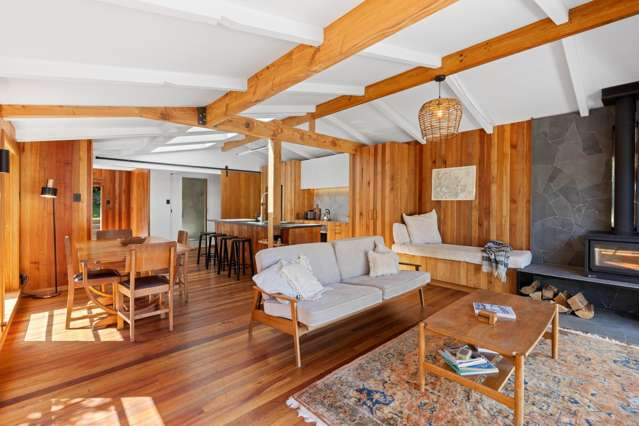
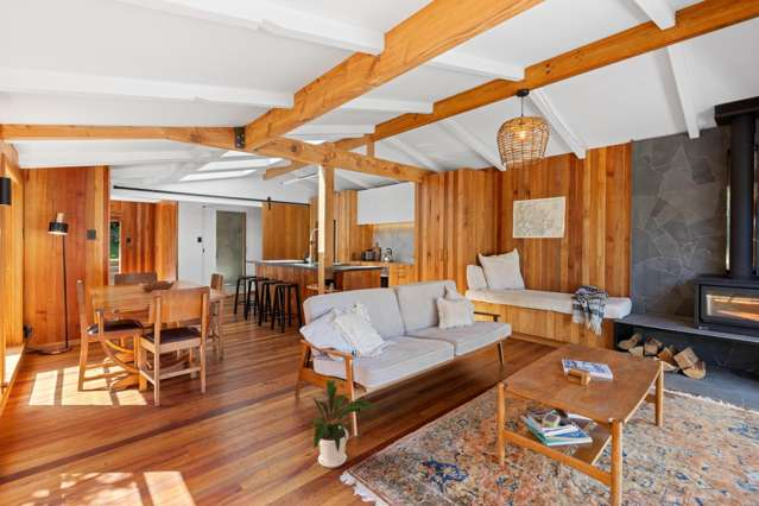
+ house plant (334, 419)
